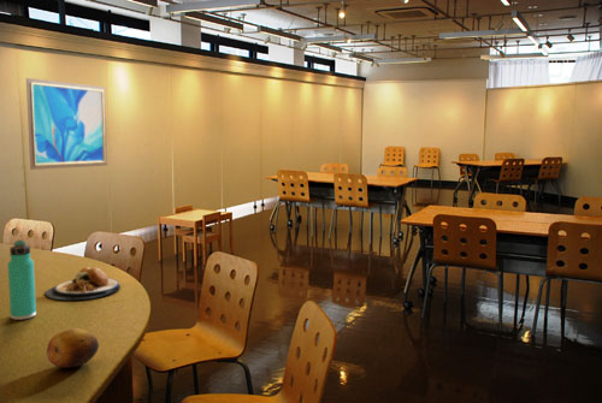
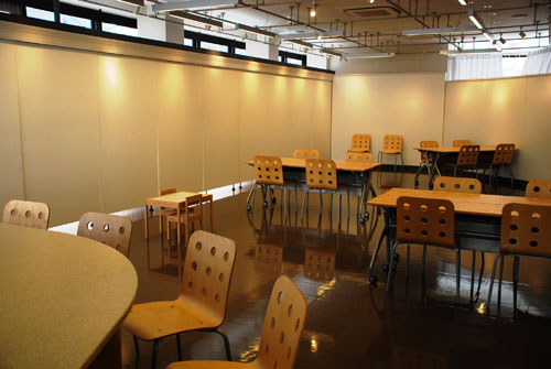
- wall art (70, 125)
- thermos bottle (20, 278)
- plate (83, 280)
- fruit (72, 346)
